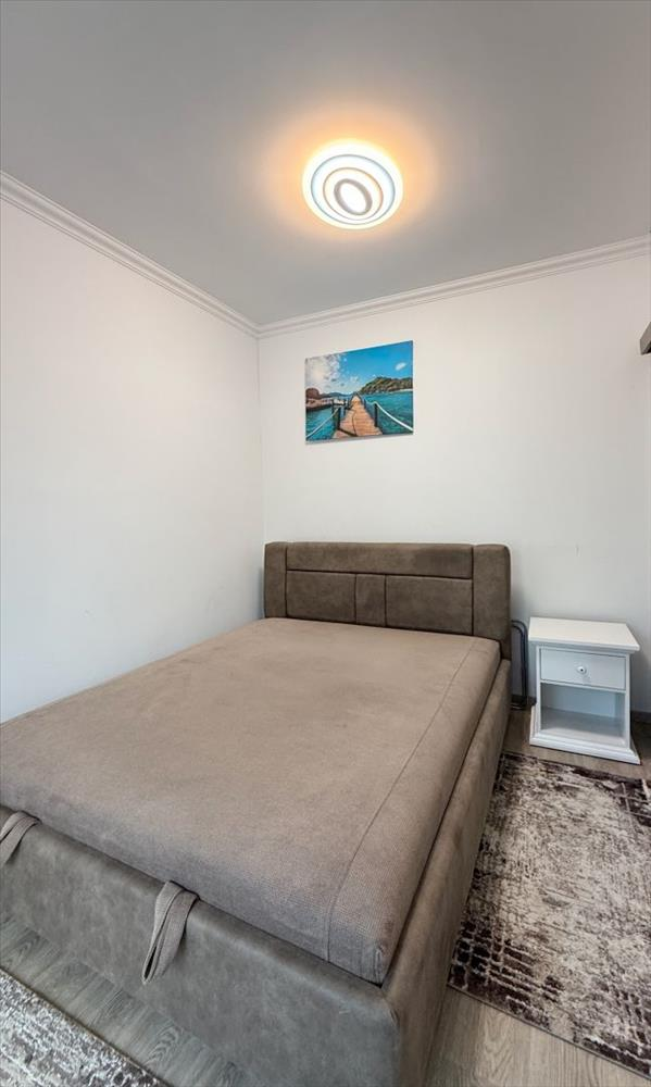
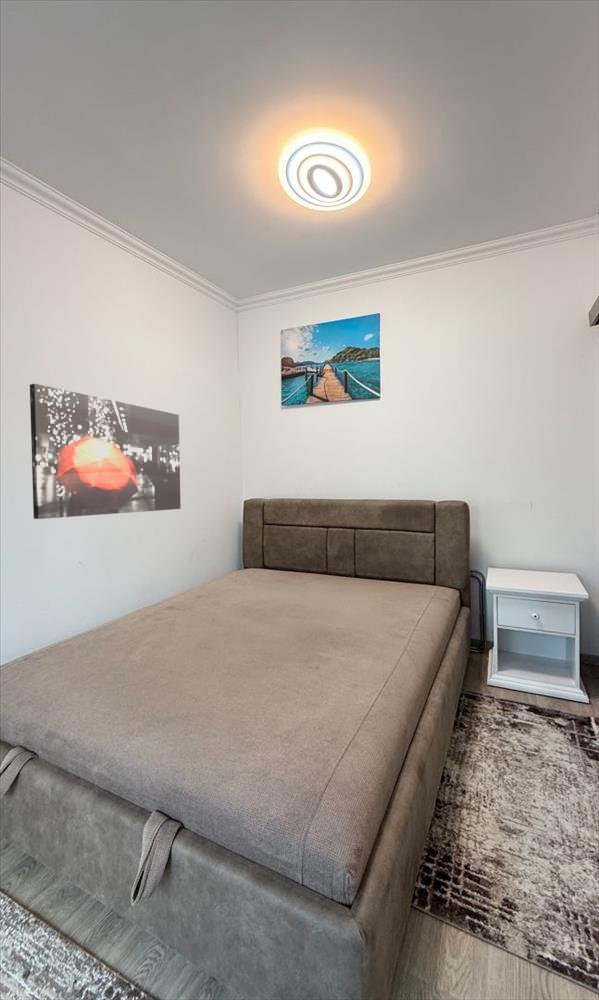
+ wall art (118, 457)
